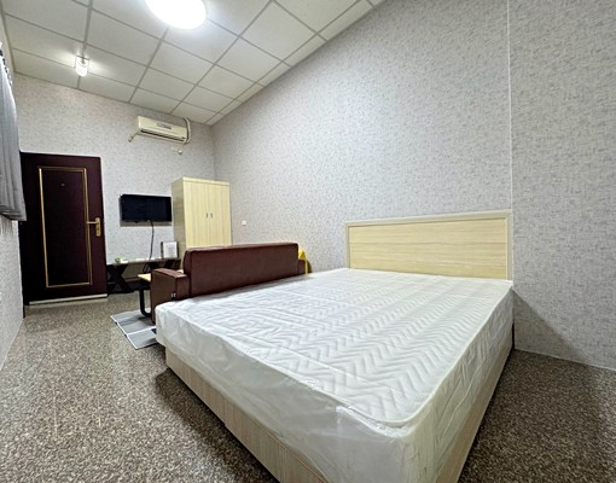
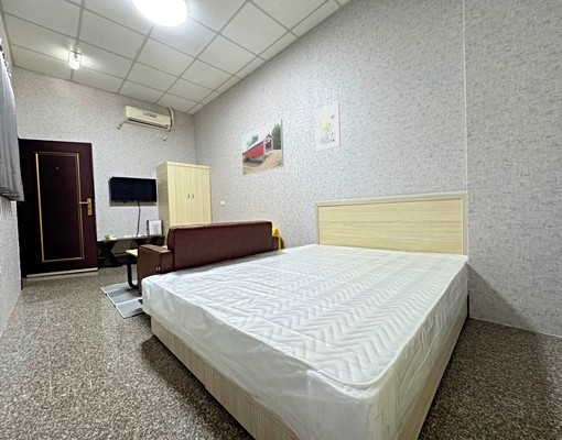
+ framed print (327, 128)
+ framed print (260, 150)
